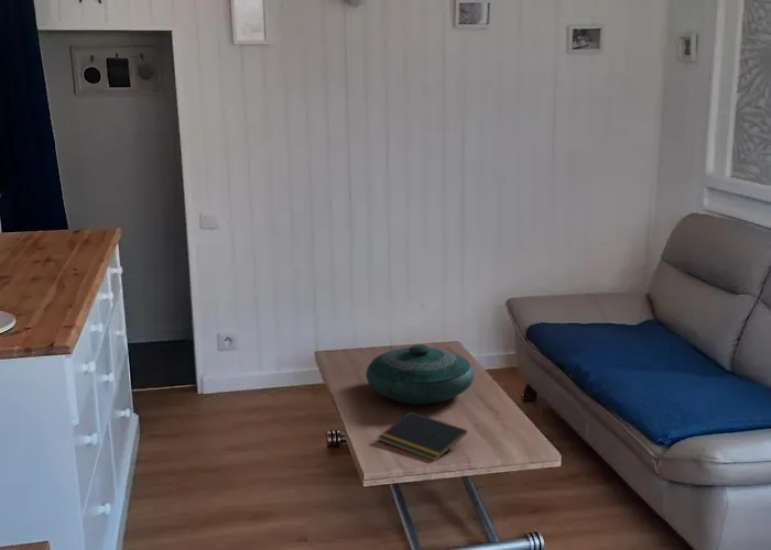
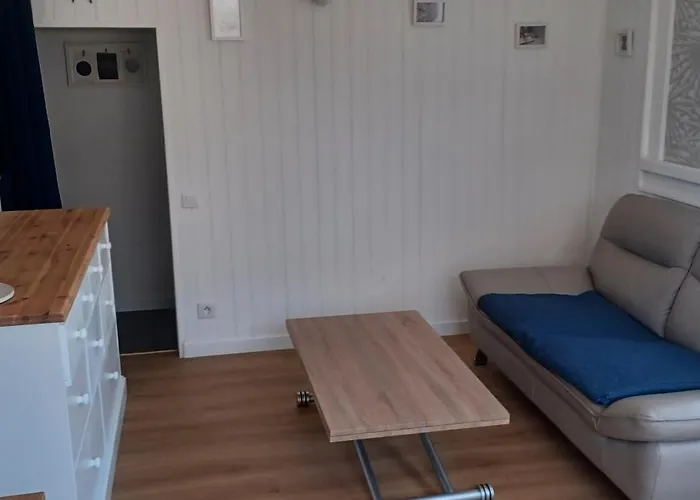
- notepad (422, 435)
- decorative bowl (420, 369)
